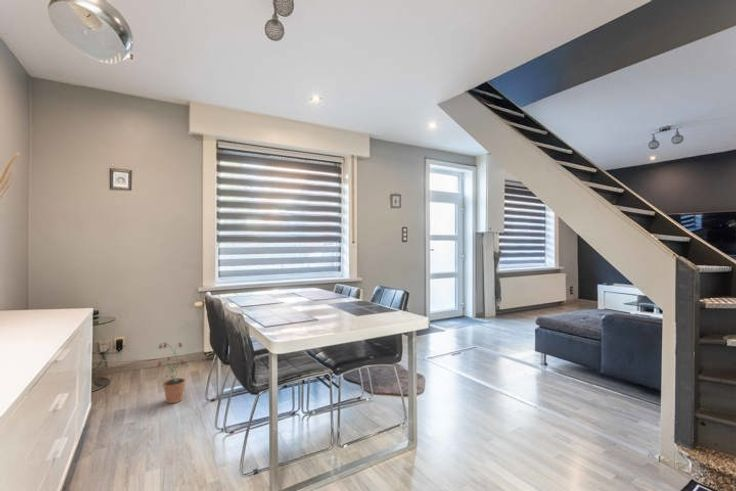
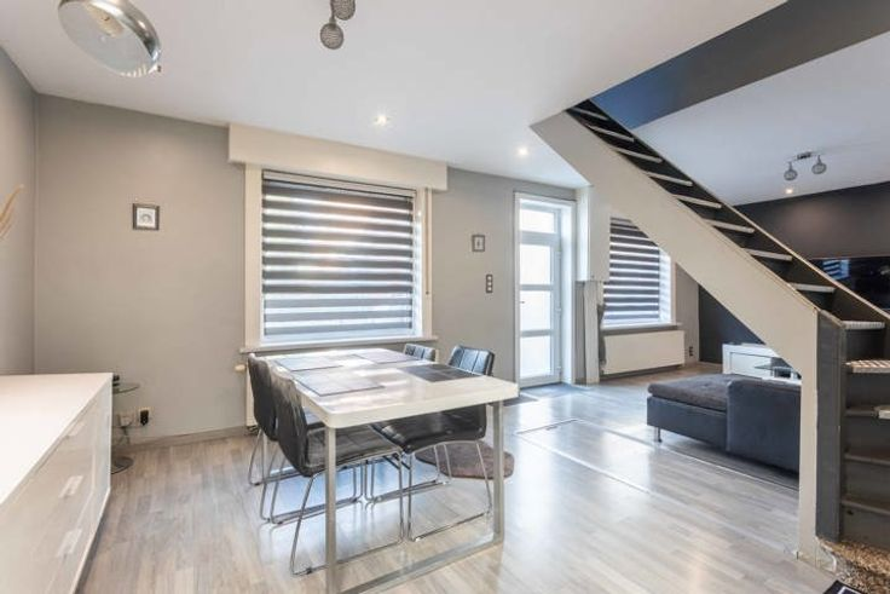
- potted plant (172, 371)
